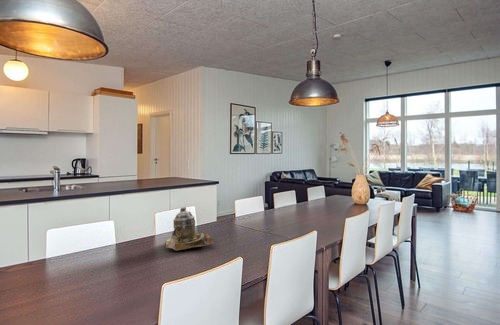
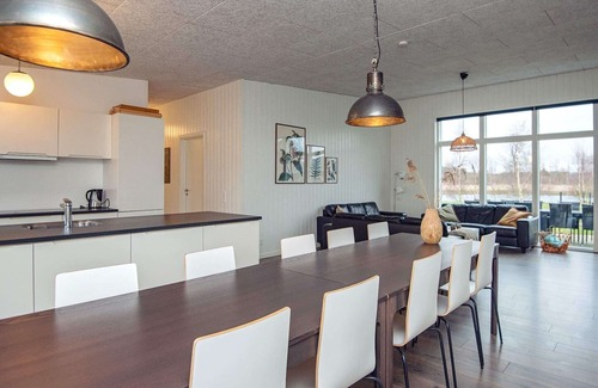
- teapot (188, 225)
